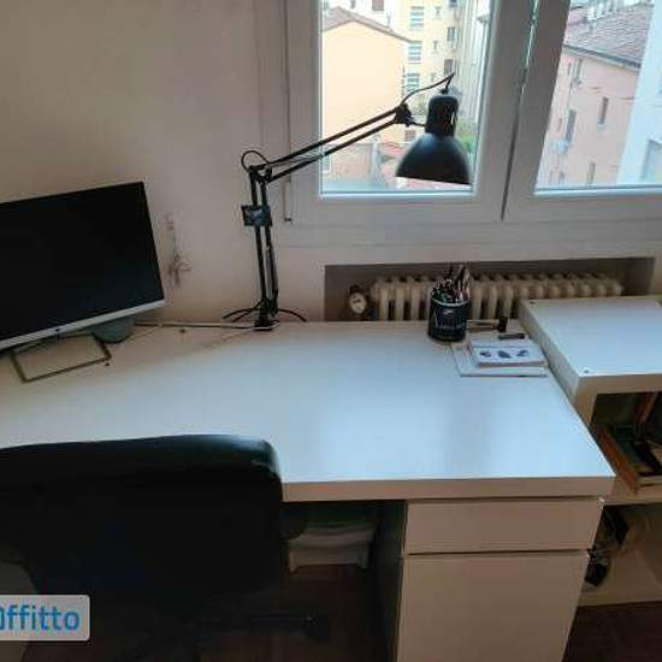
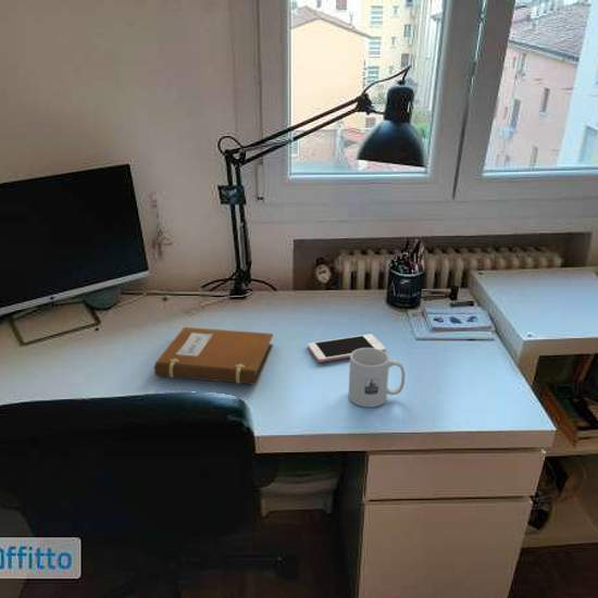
+ notebook (214, 353)
+ mug (376, 376)
+ cell phone (346, 347)
